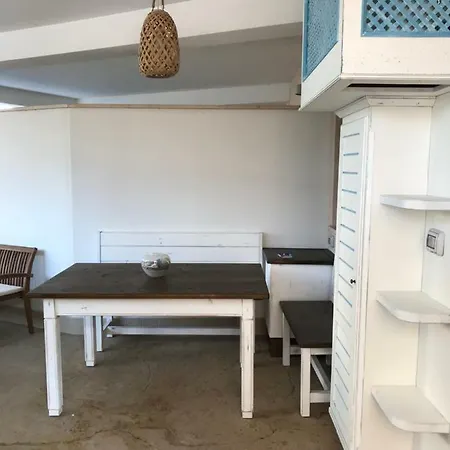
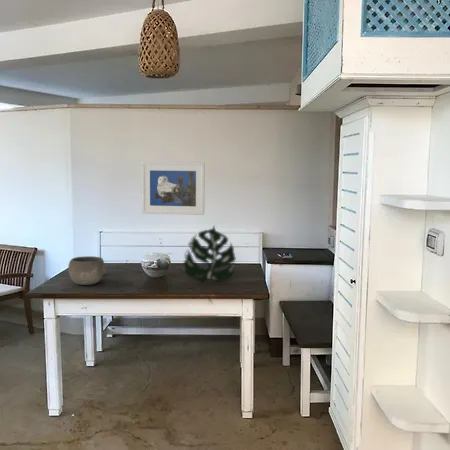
+ plant (209, 253)
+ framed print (172, 188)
+ bowl (87, 271)
